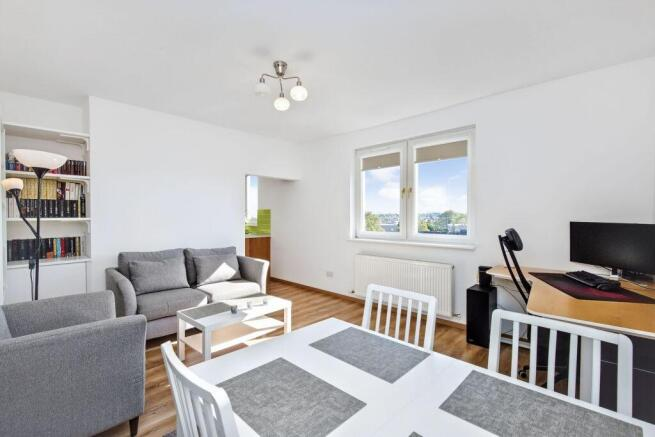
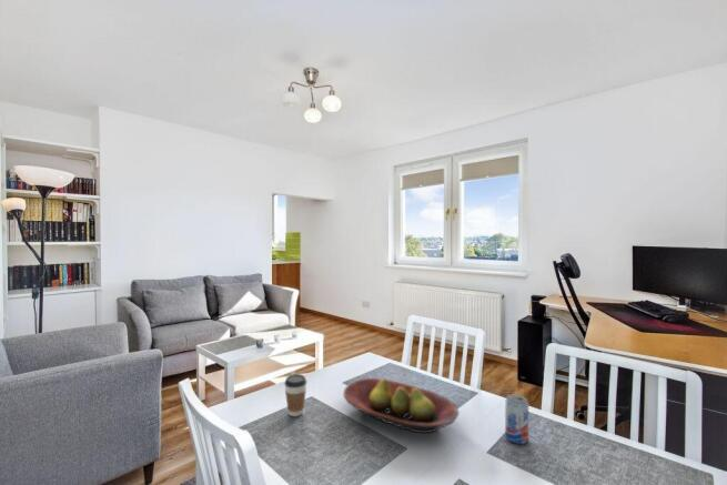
+ fruit bowl (397, 400)
+ beverage can (516, 417)
+ coffee cup (295, 395)
